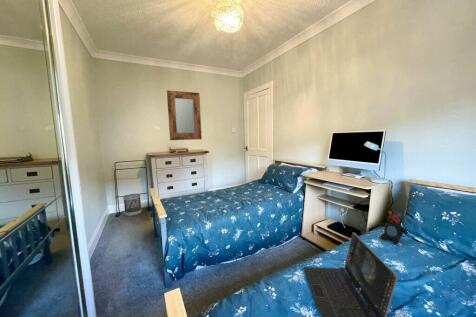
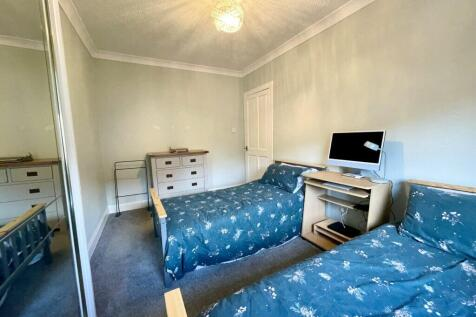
- home mirror (185, 116)
- laptop (341, 272)
- wastebasket (133, 204)
- teddy bear (392, 226)
